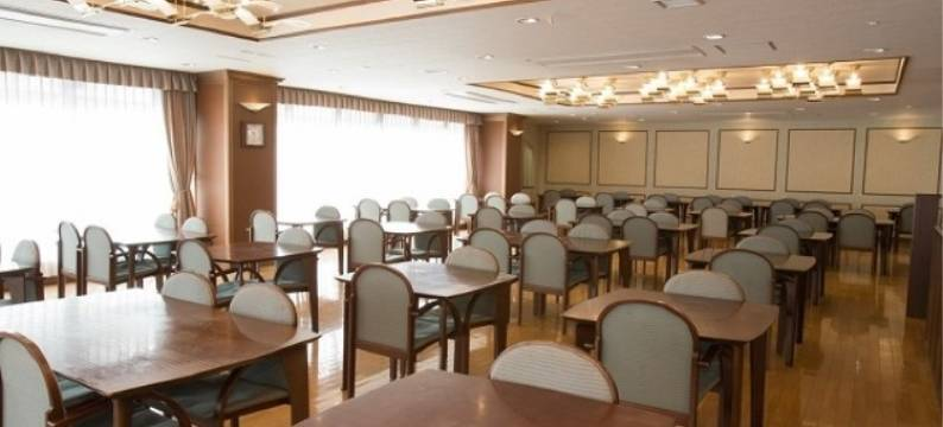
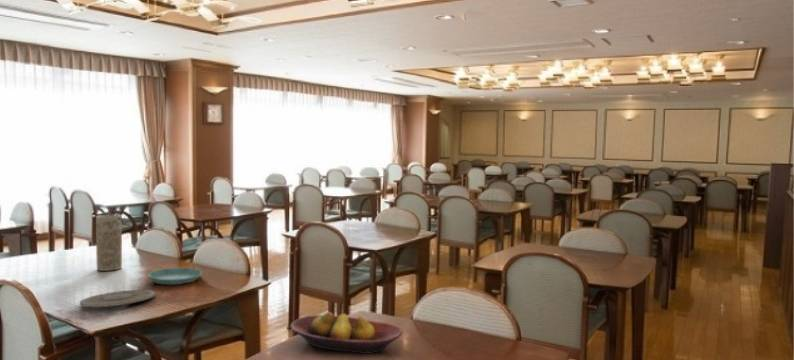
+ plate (118, 297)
+ vase (109, 242)
+ saucer (175, 276)
+ fruit bowl (345, 329)
